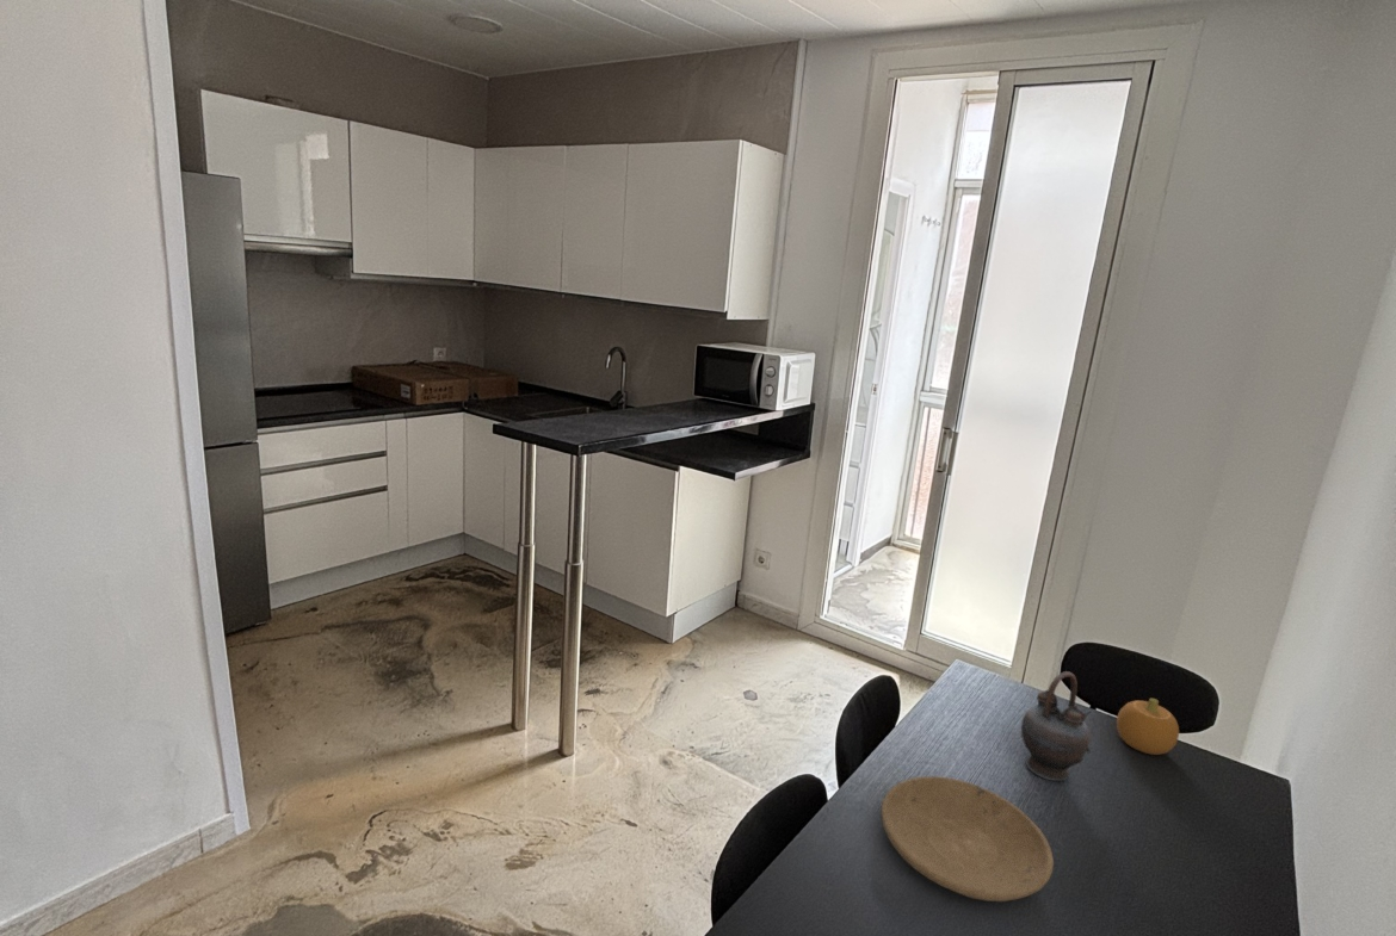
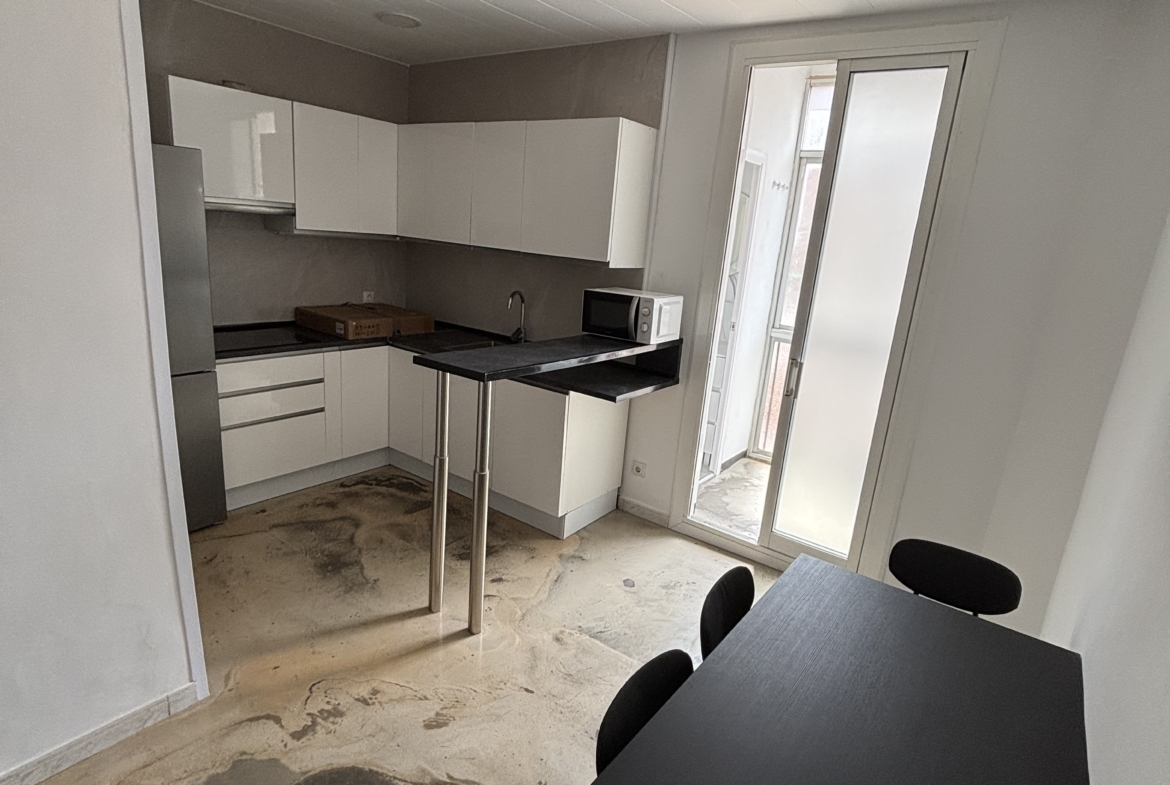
- fruit (1148, 721)
- plate (962, 839)
- teapot (1062, 721)
